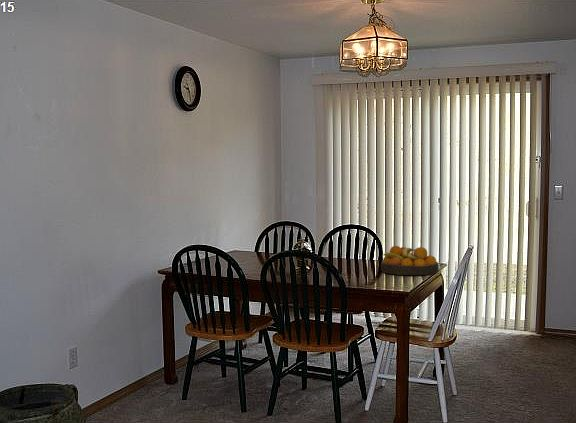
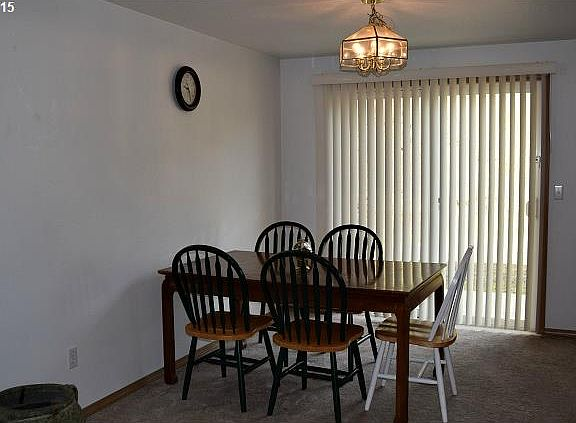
- fruit bowl (409, 258)
